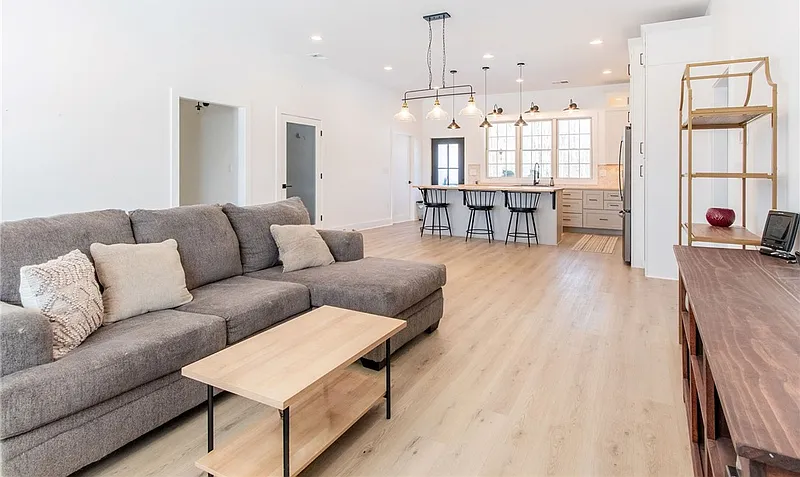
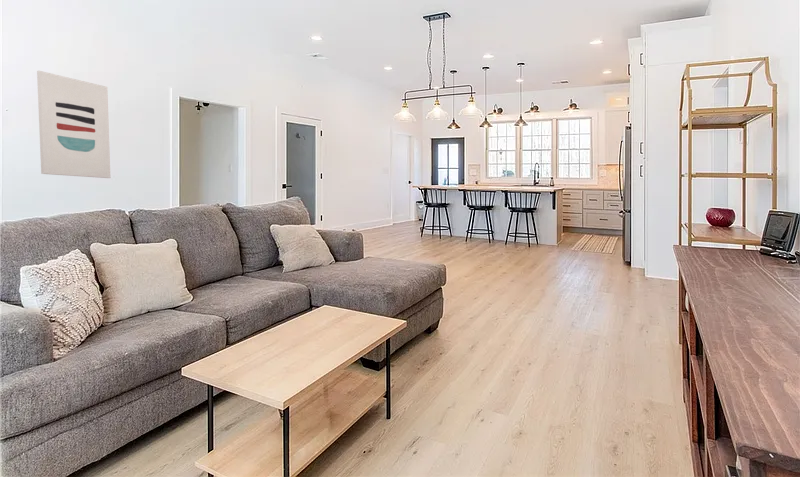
+ wall art (76, 127)
